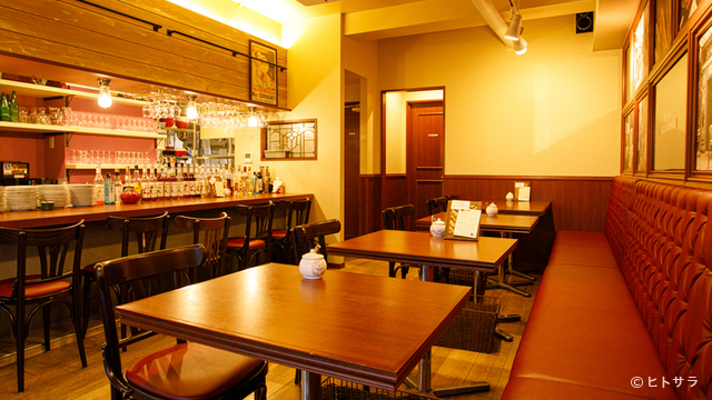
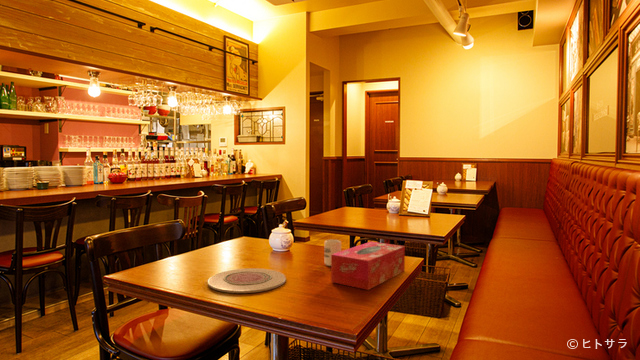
+ cup (332, 252)
+ plate (247, 279)
+ tissue box (369, 263)
